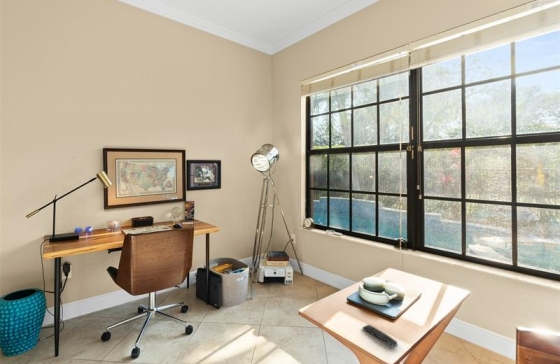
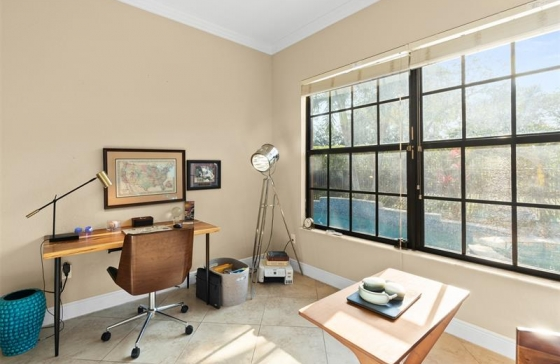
- remote control (380, 335)
